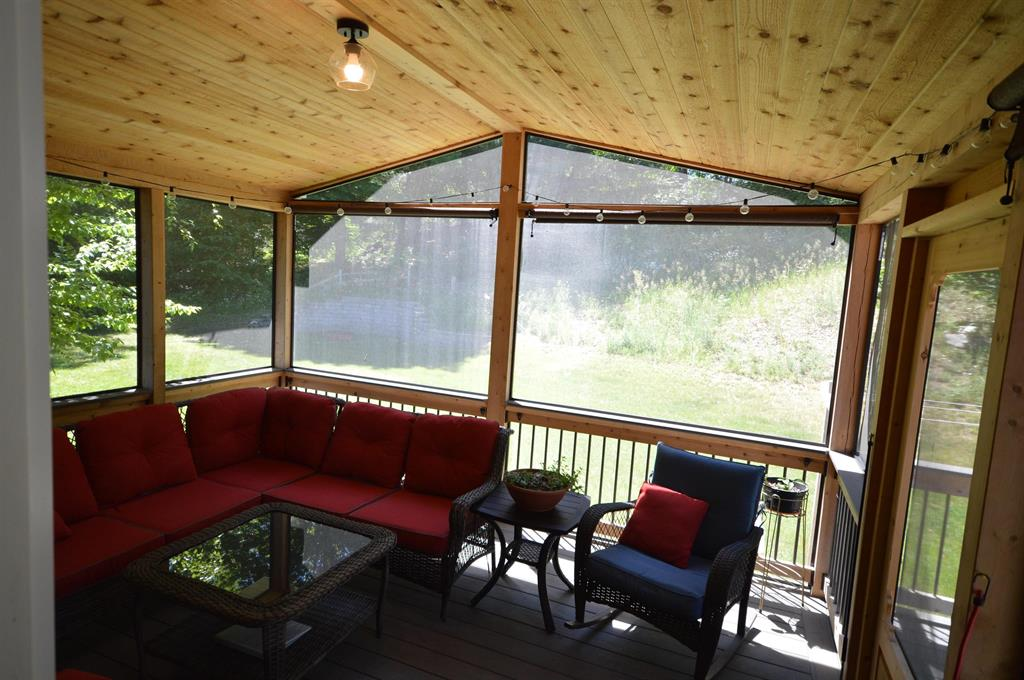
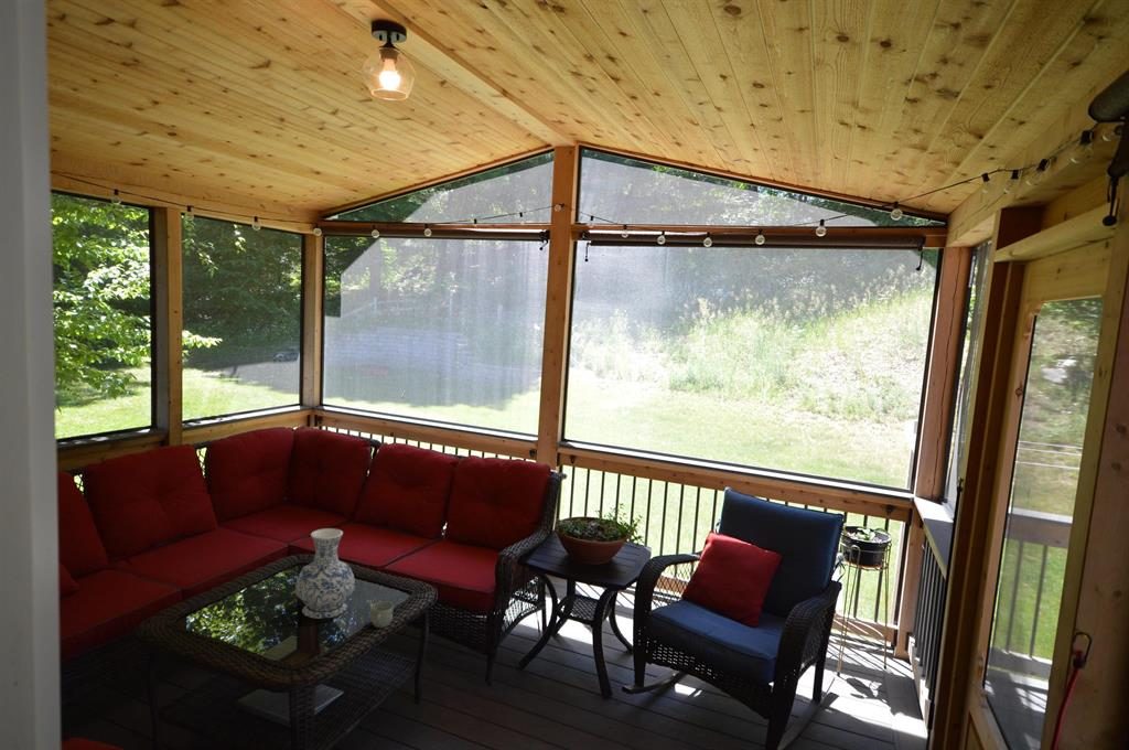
+ vase (325, 570)
+ mug (380, 615)
